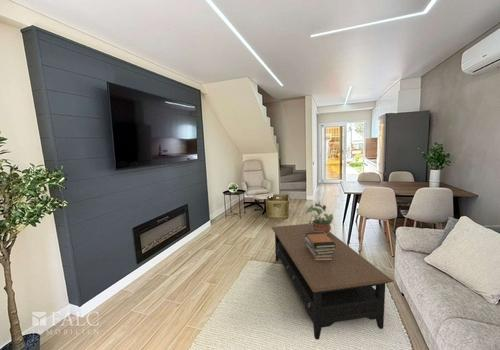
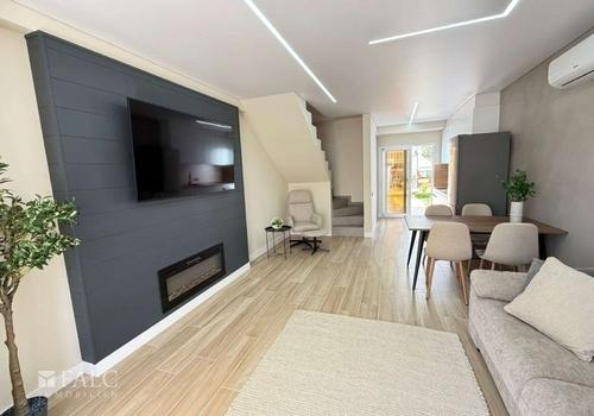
- potted plant (320, 217)
- hamper (278, 205)
- coffee table (316, 266)
- book stack (319, 245)
